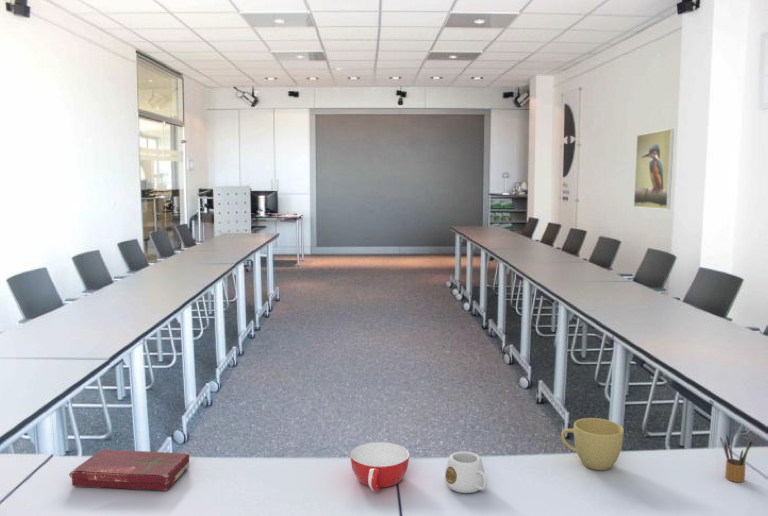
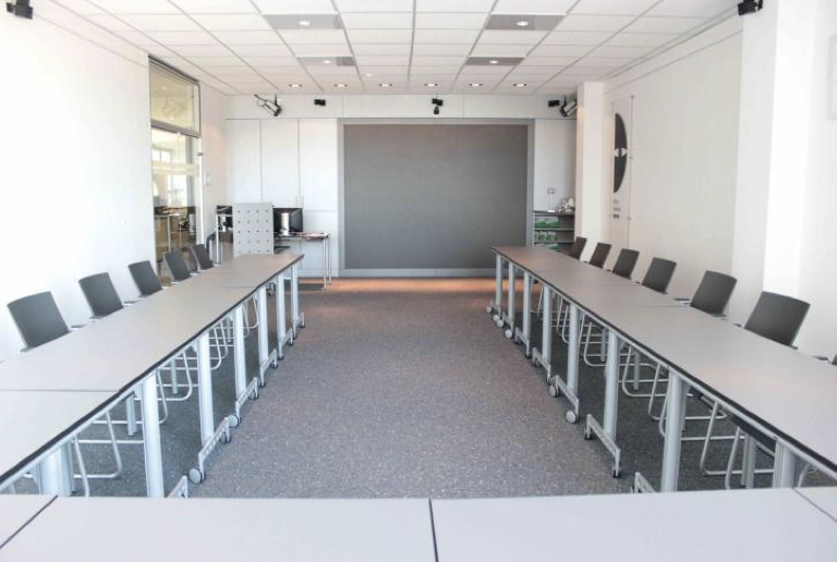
- pencil box (736, 459)
- mug (468, 473)
- cup (591, 444)
- book (131, 468)
- bowl (378, 468)
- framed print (652, 170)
